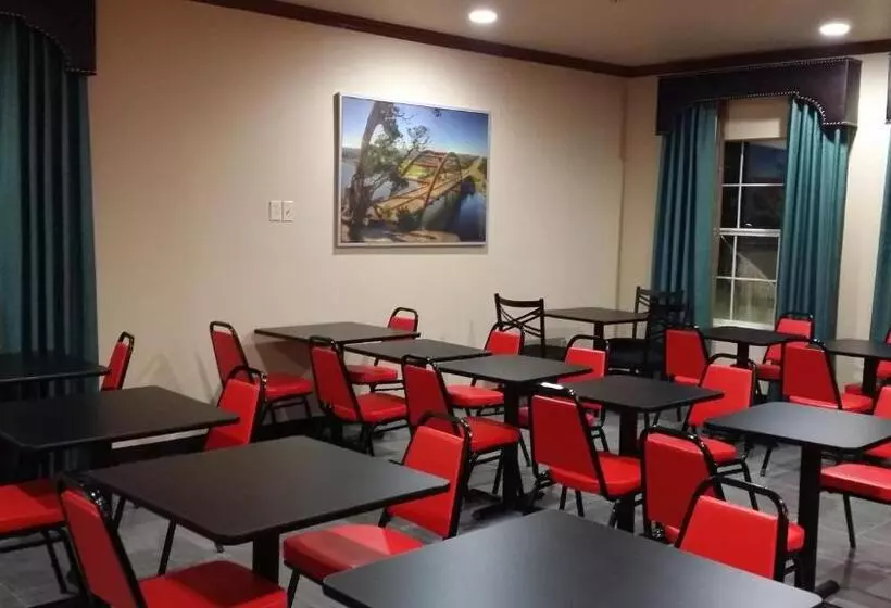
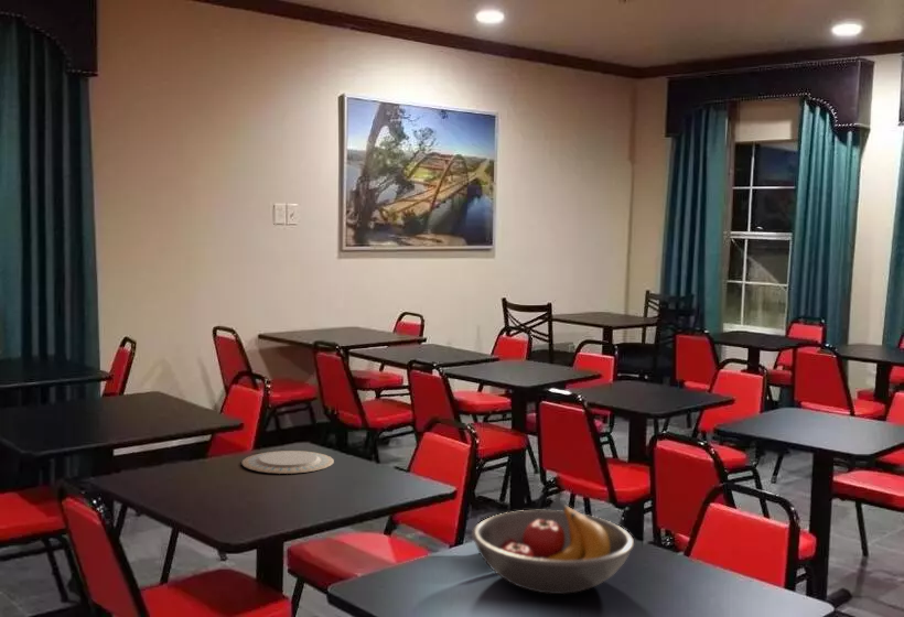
+ chinaware (288, 459)
+ fruit bowl (551, 551)
